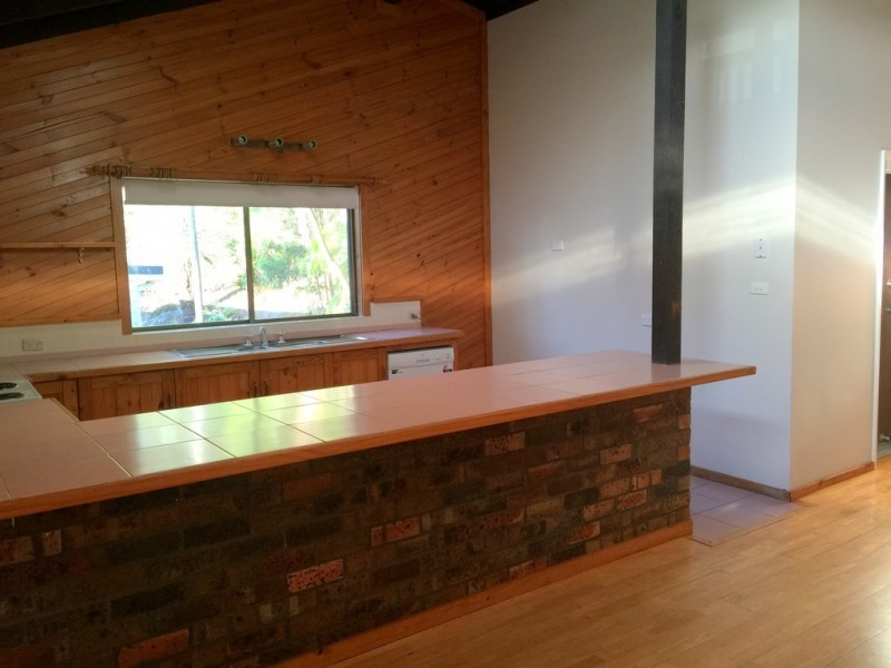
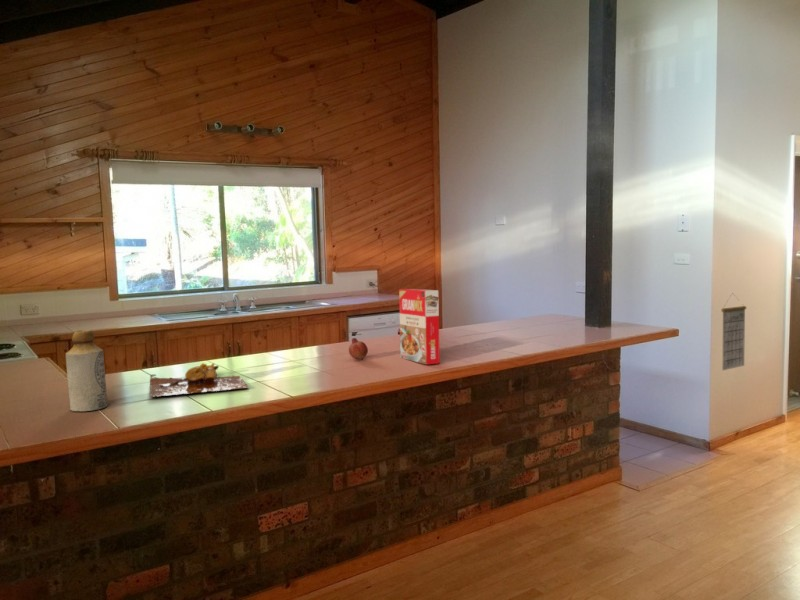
+ cereal box (418, 325)
+ bottle (86, 369)
+ fruit (358, 348)
+ calendar (733, 330)
+ cutting board (196, 373)
